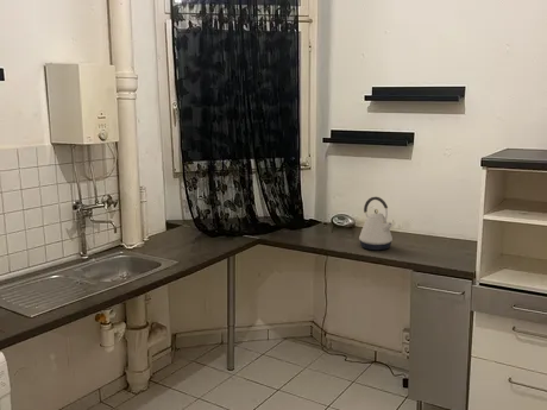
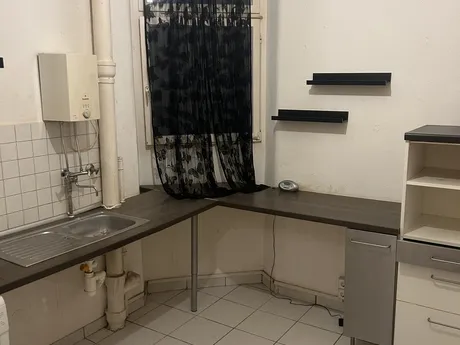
- kettle (377, 222)
